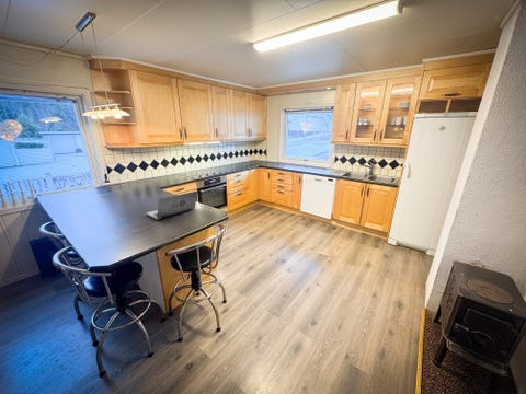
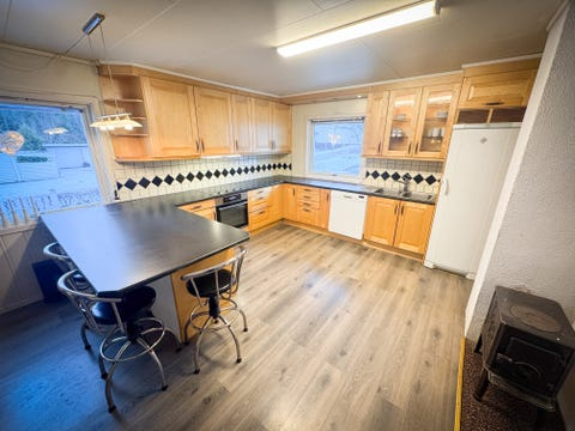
- laptop (172, 202)
